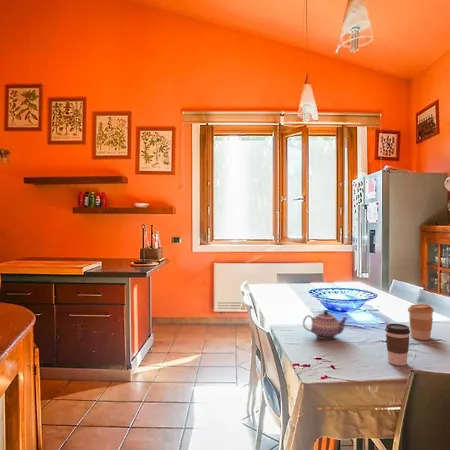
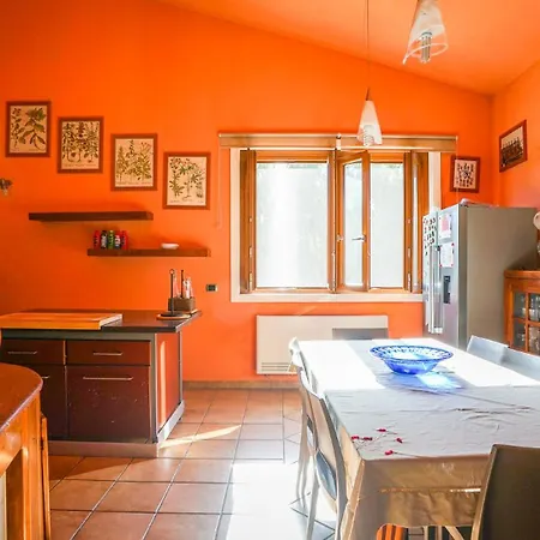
- teapot (325, 323)
- coffee cup (397, 344)
- coffee cup (420, 320)
